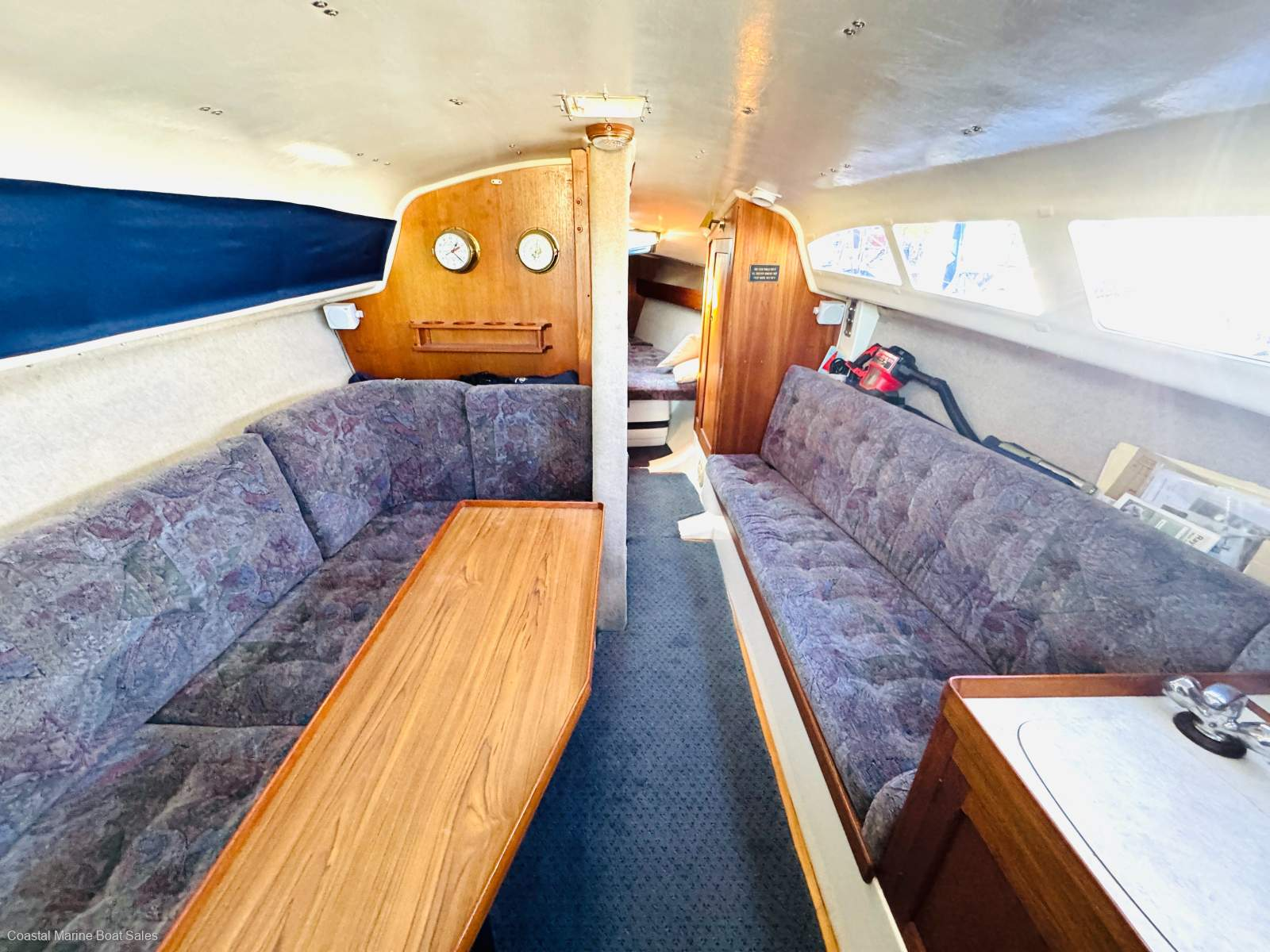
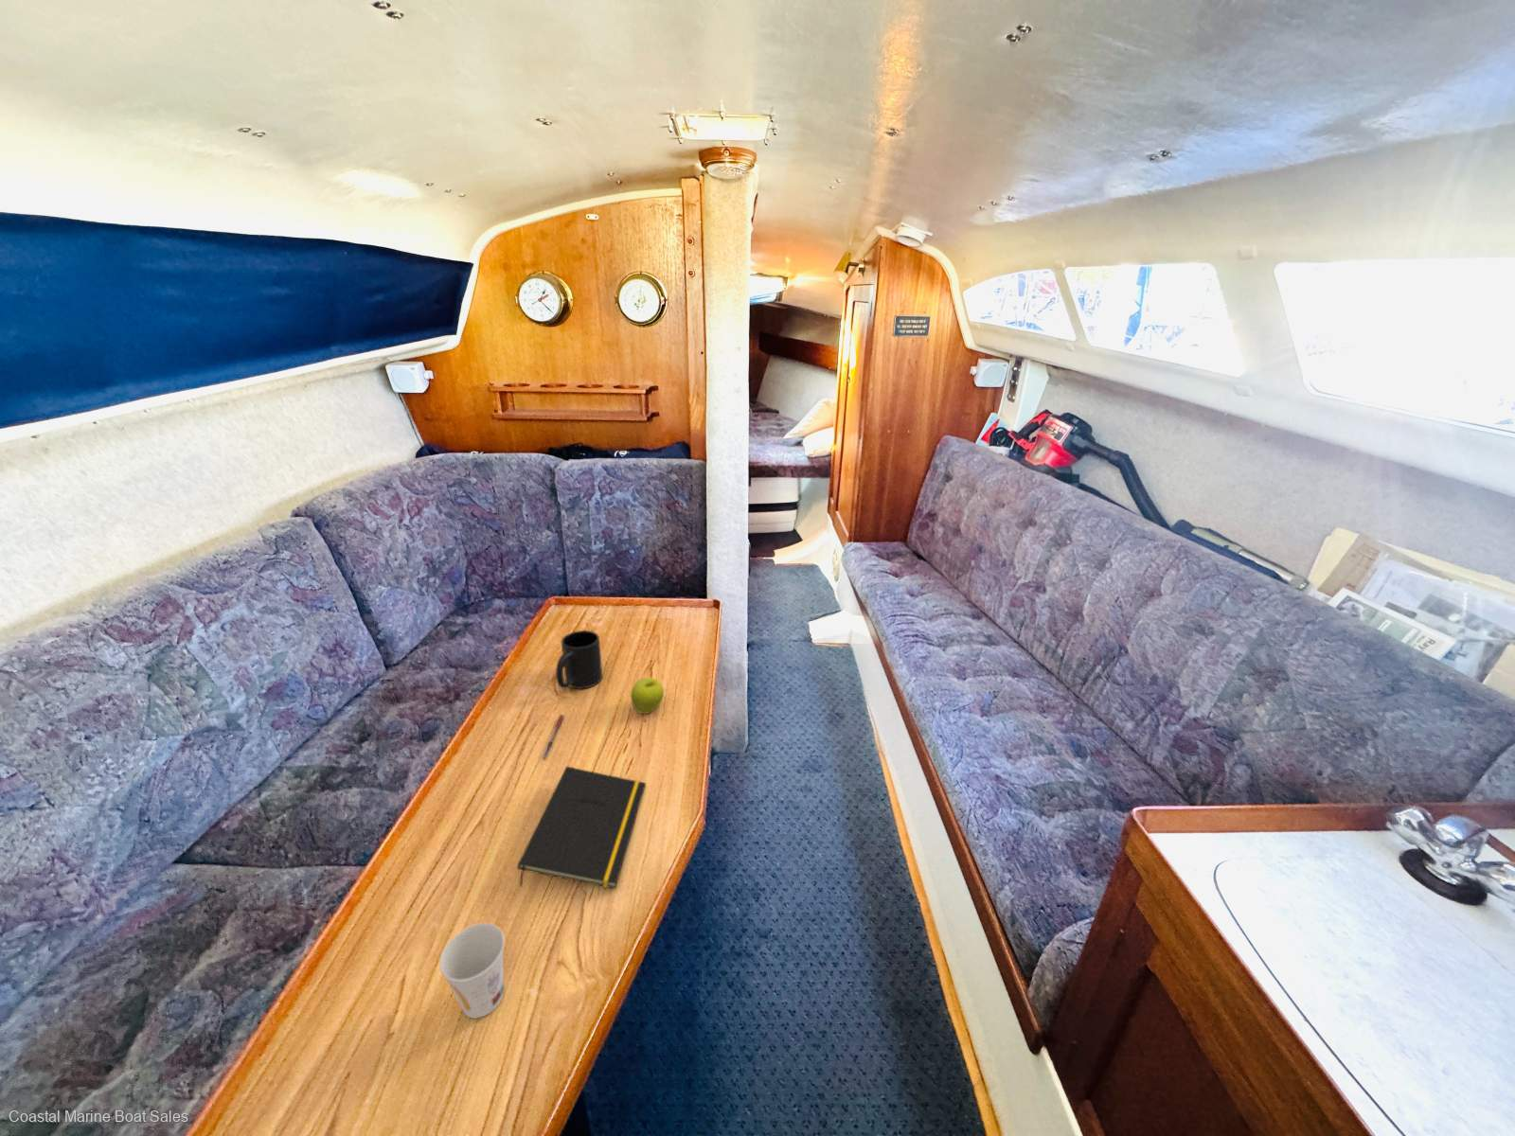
+ mug (577, 662)
+ cup (477, 974)
+ fruit (647, 696)
+ notepad (588, 822)
+ pen (554, 735)
